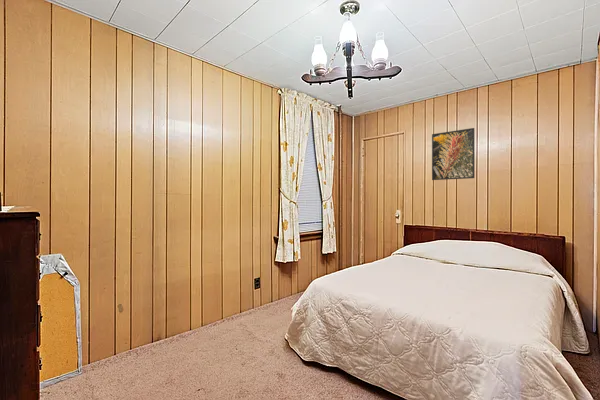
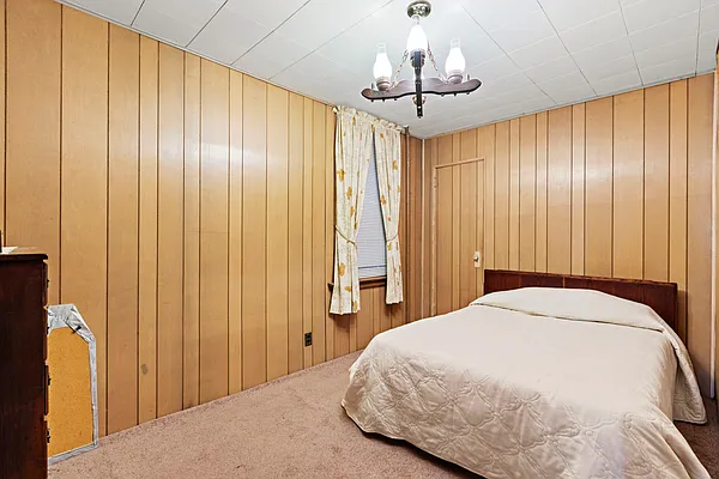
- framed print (452, 155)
